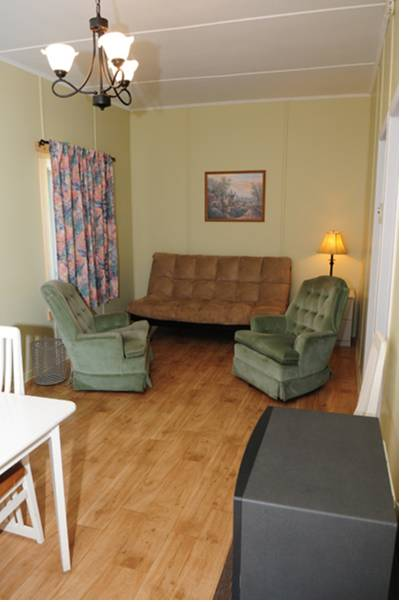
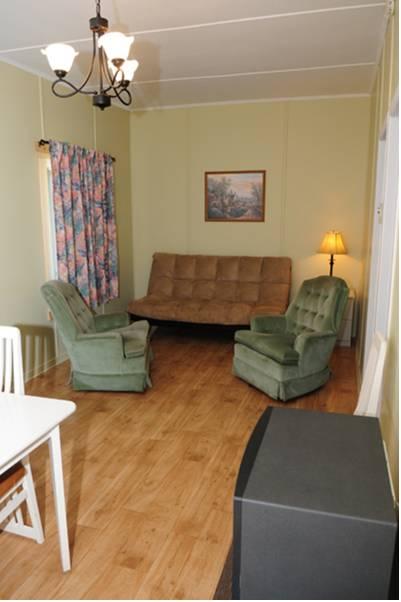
- waste bin (49, 361)
